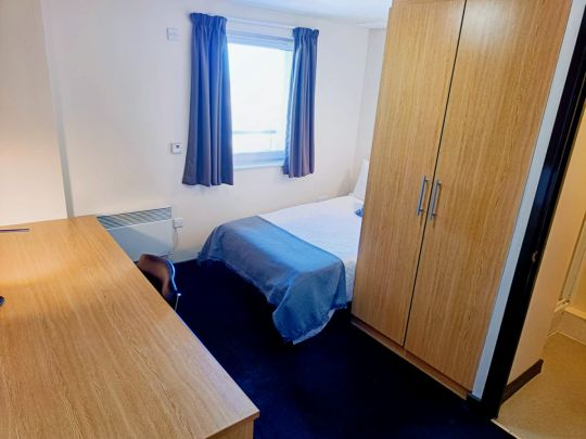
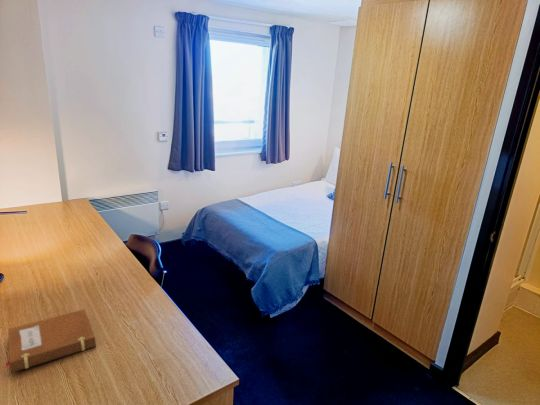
+ notebook (49, 339)
